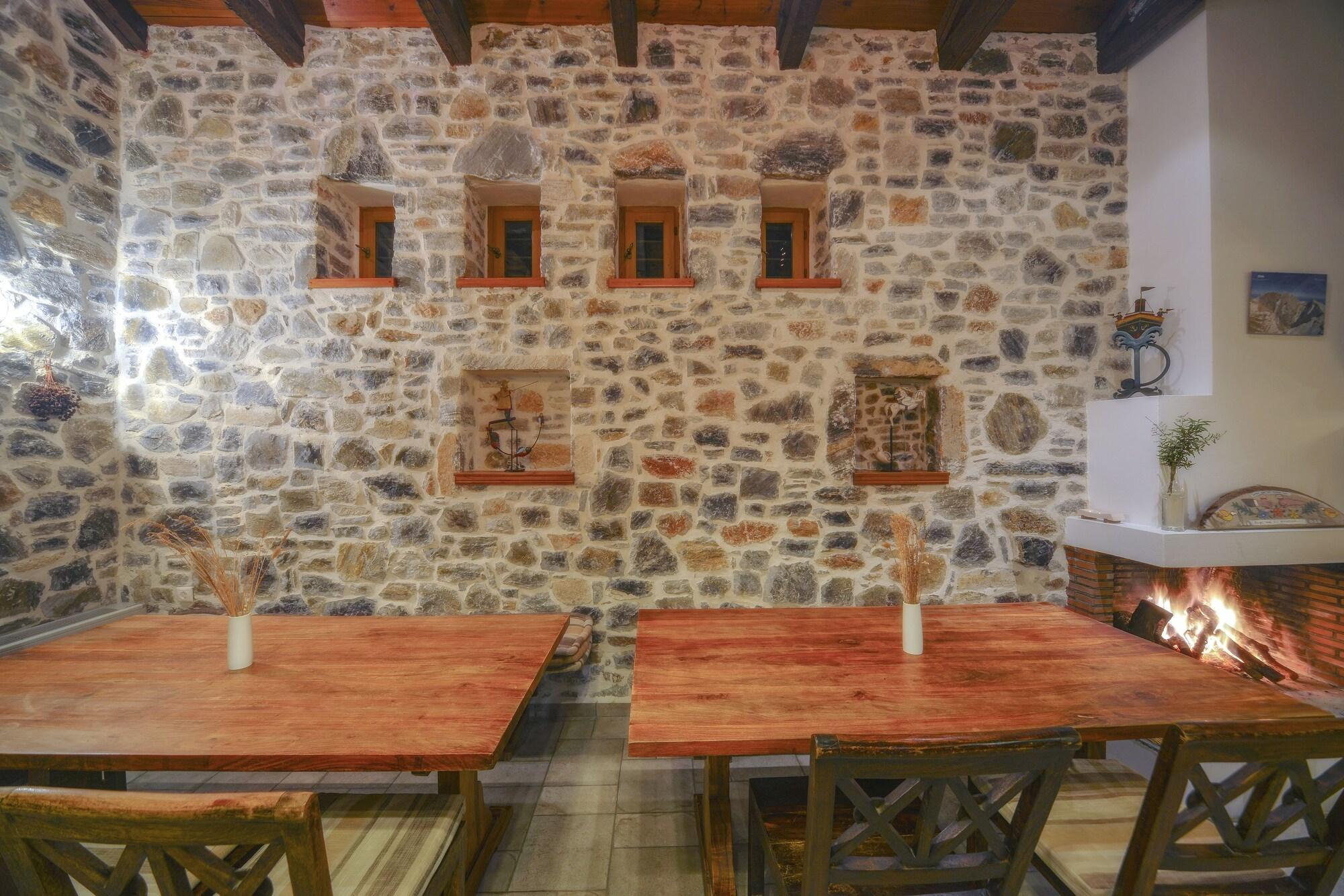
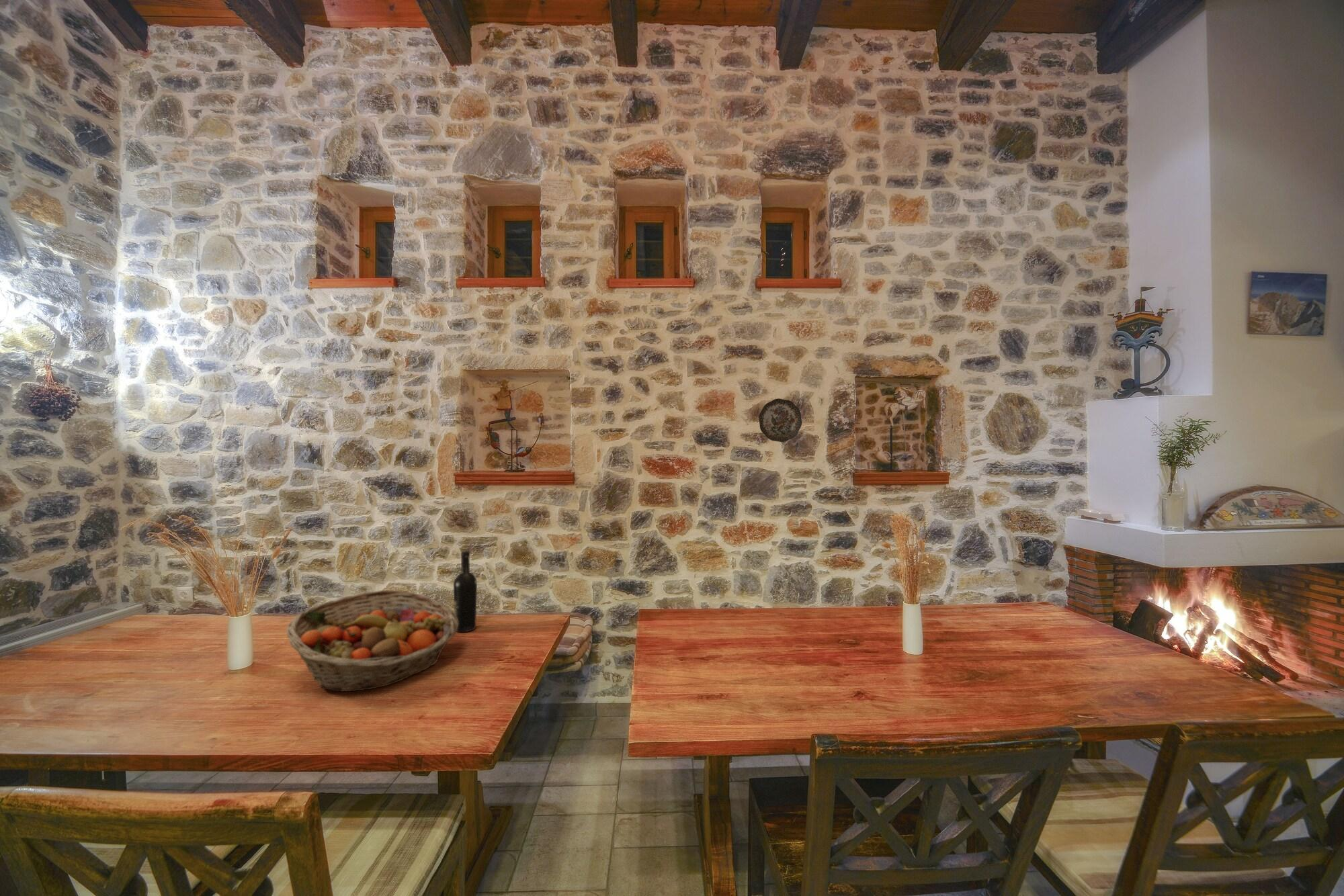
+ decorative plate (780, 420)
+ wine bottle (465, 590)
+ fruit basket (378, 635)
